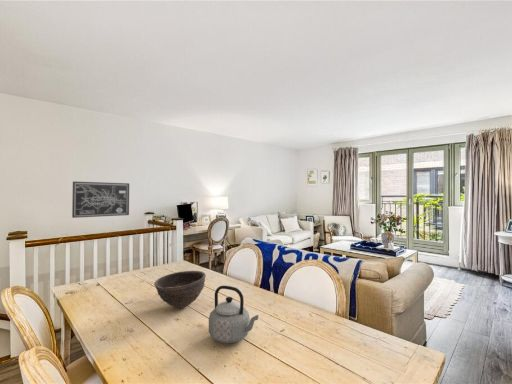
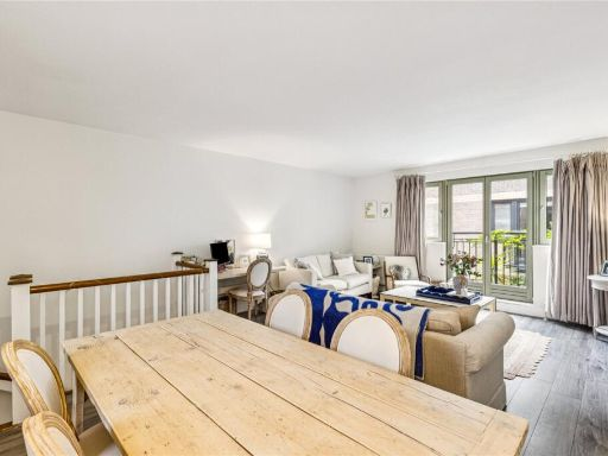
- bowl (180, 290)
- teapot (234, 312)
- wall art (102, 199)
